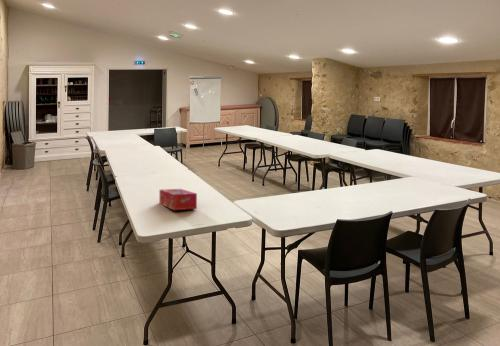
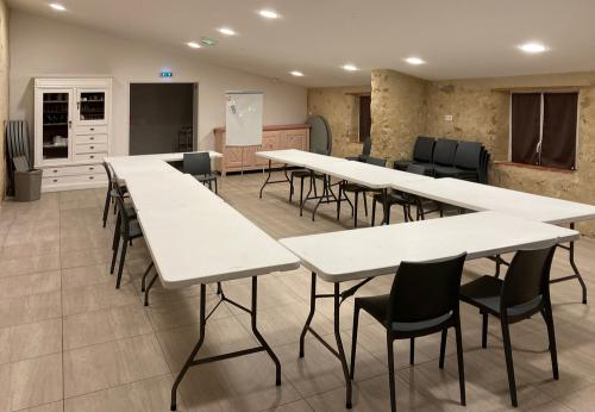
- tissue box (177, 198)
